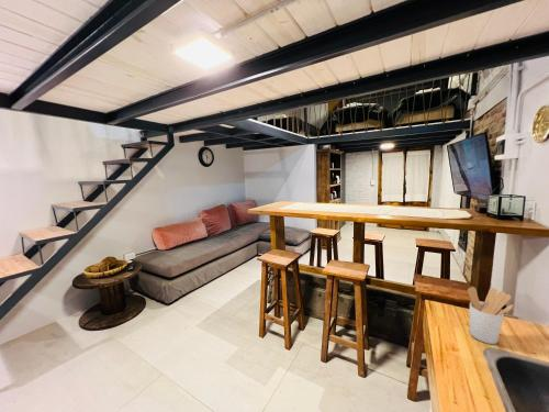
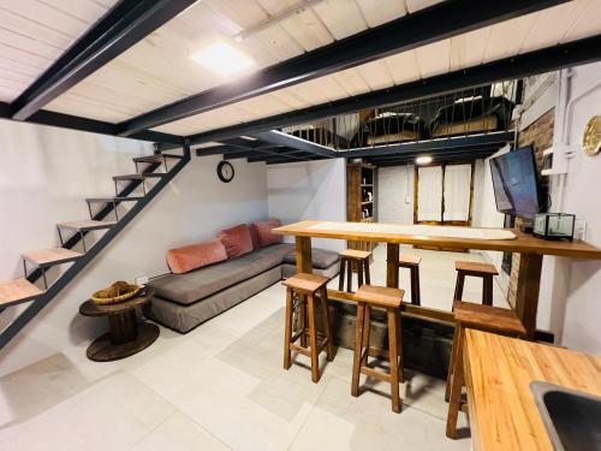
- utensil holder (489, 313)
